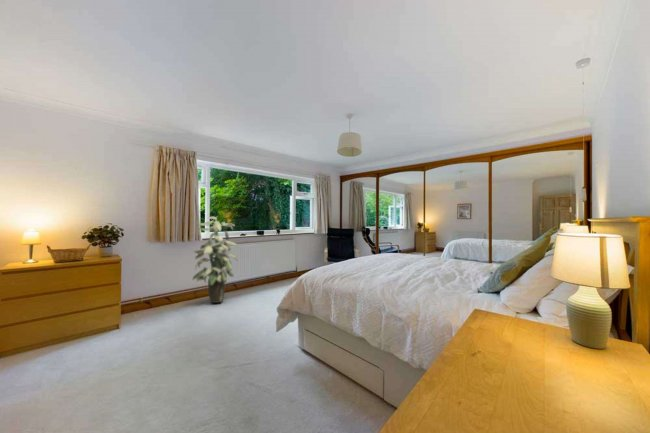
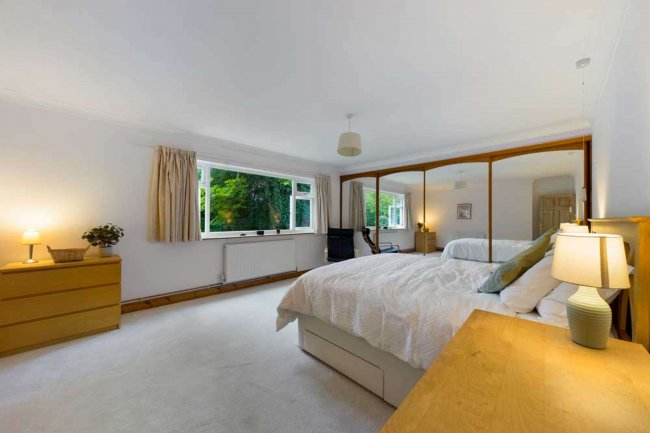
- indoor plant (214, 259)
